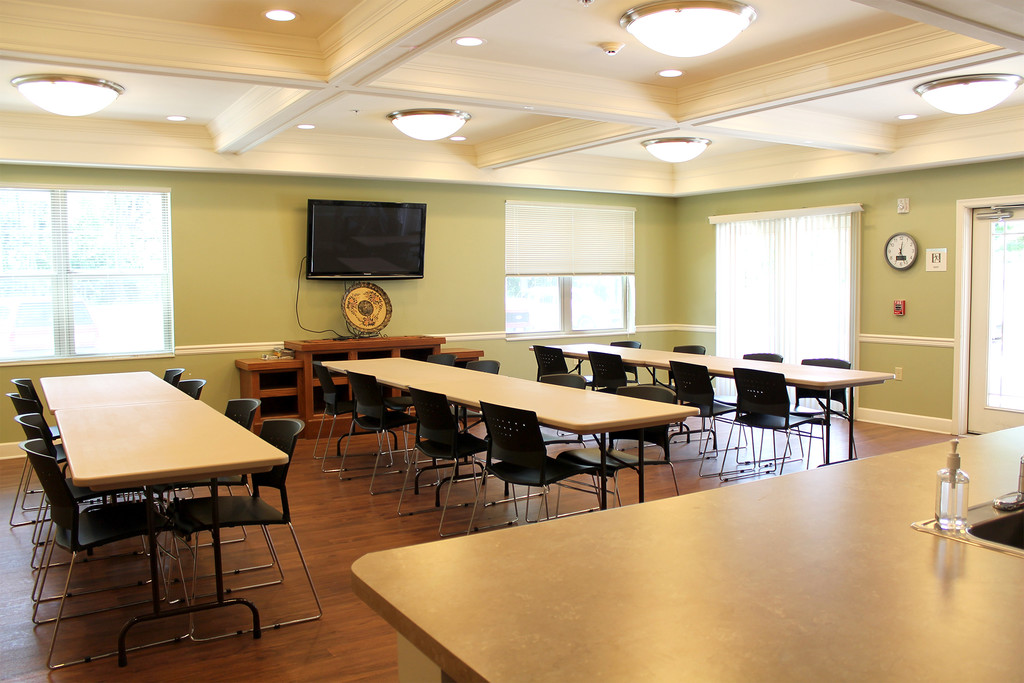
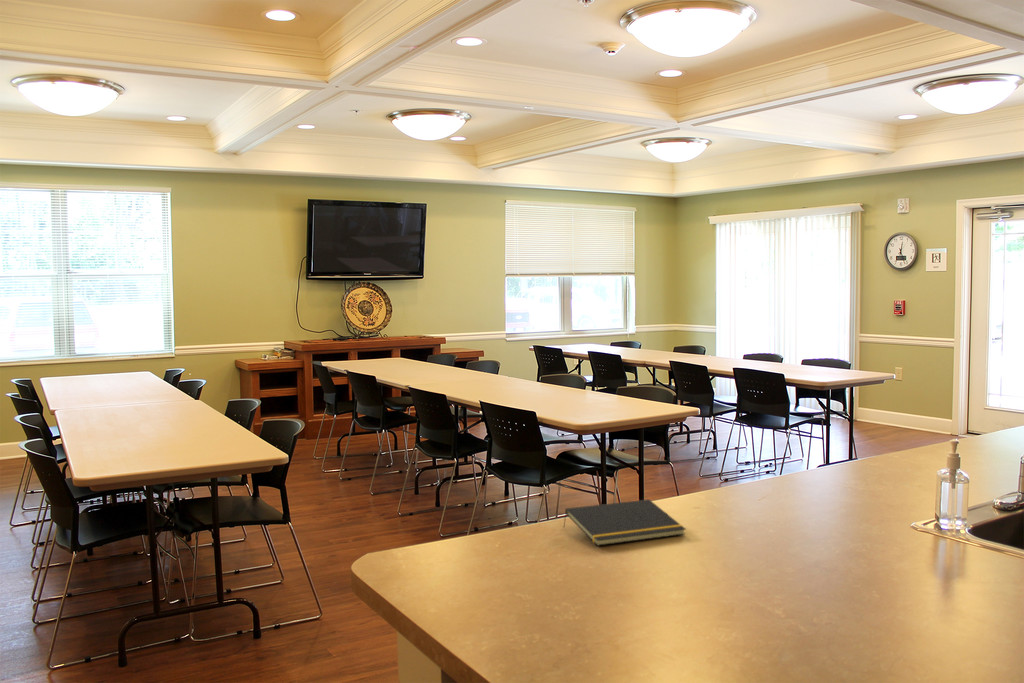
+ notepad (624, 521)
